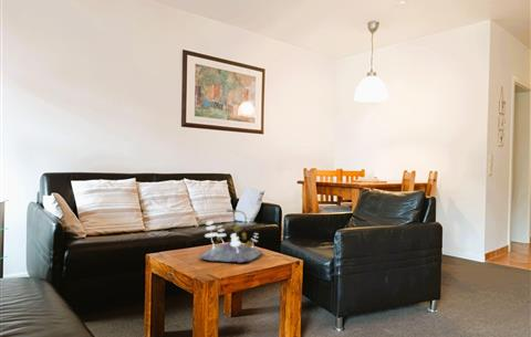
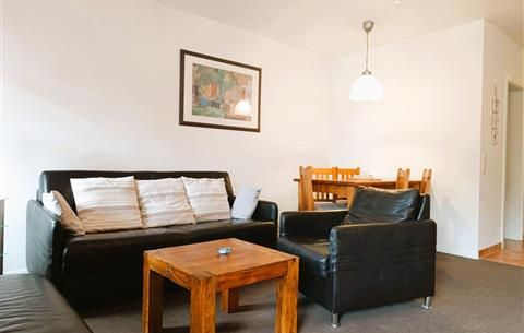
- plant (232, 233)
